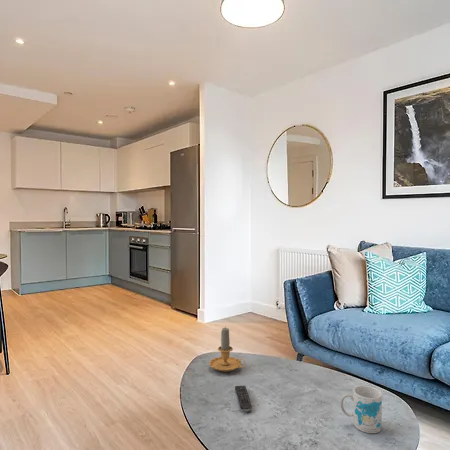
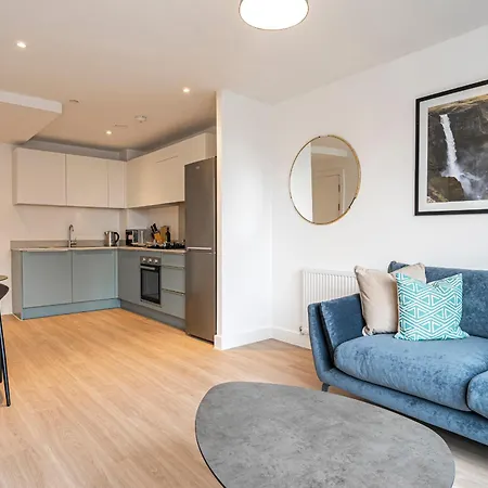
- remote control (243, 397)
- candle (228, 348)
- mug (360, 407)
